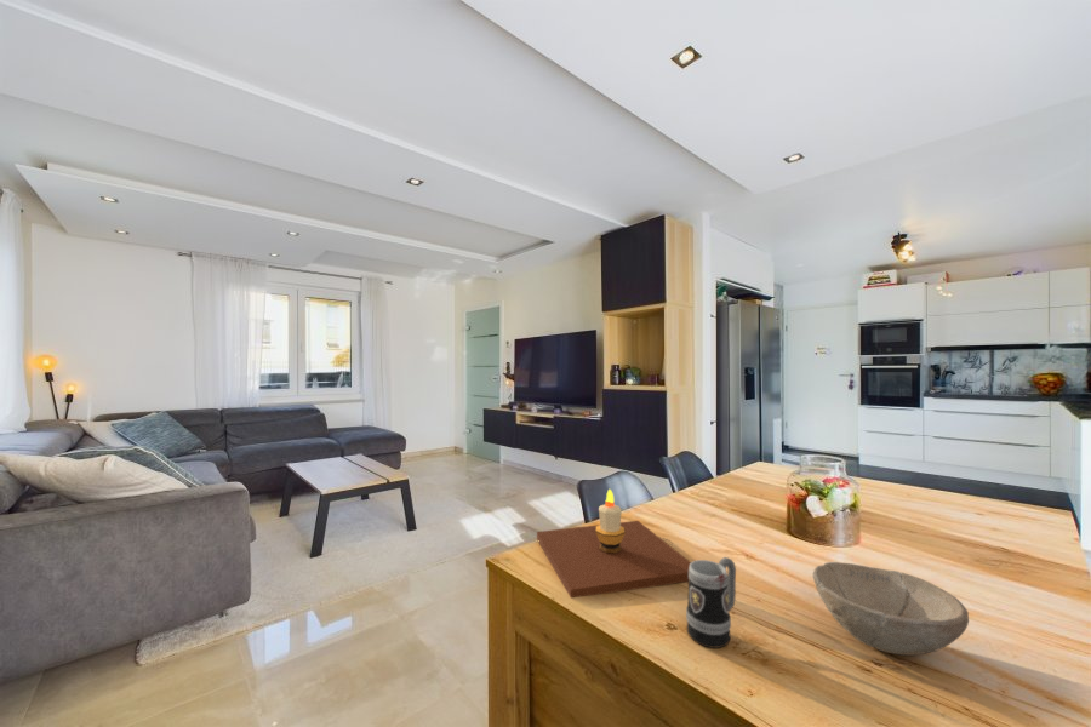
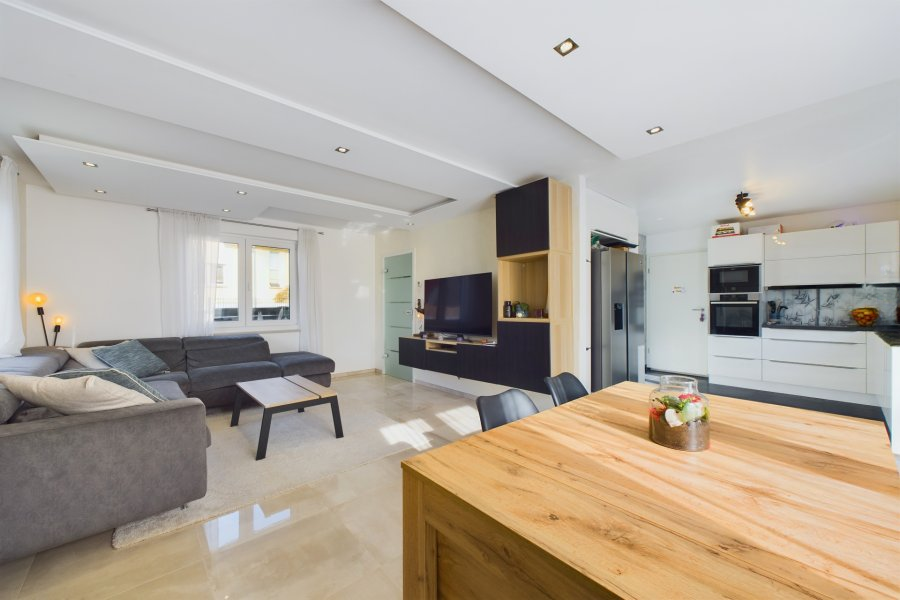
- bowl (884, 613)
- candle (610, 522)
- mug (714, 597)
